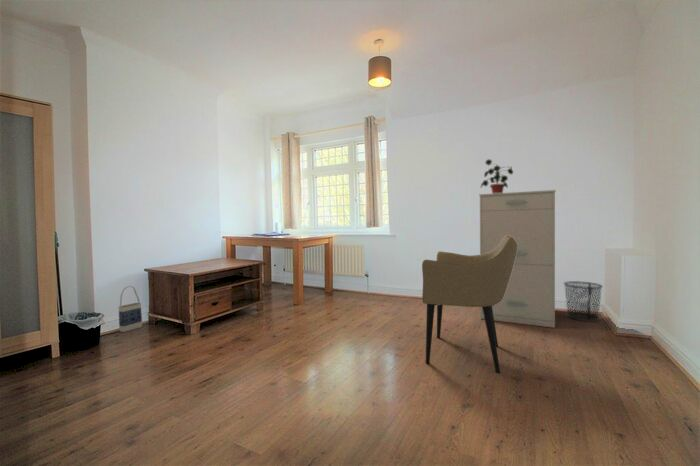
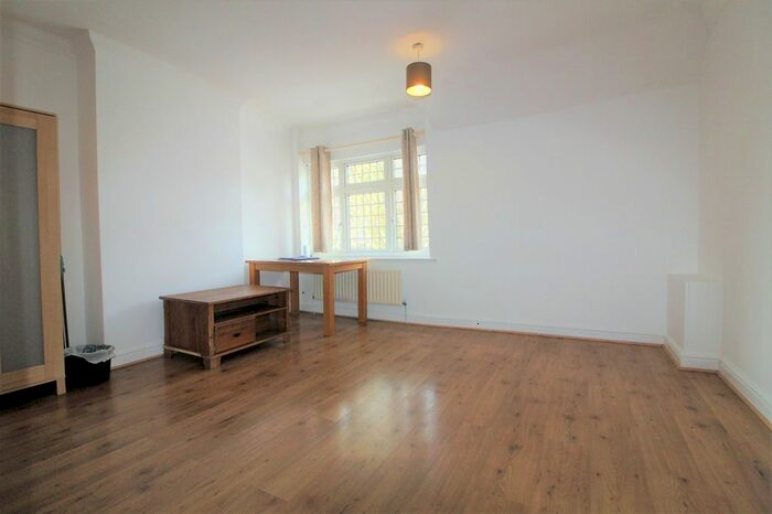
- filing cabinet (516, 254)
- waste bin (582, 301)
- armchair (471, 295)
- potted plant (496, 176)
- bag (130, 307)
